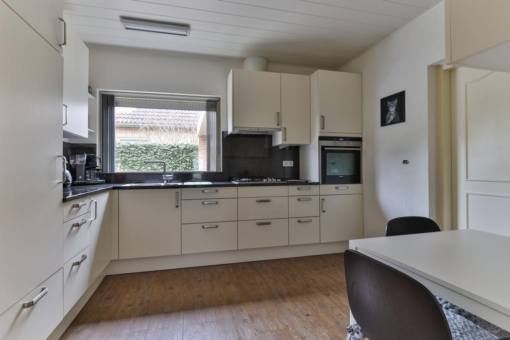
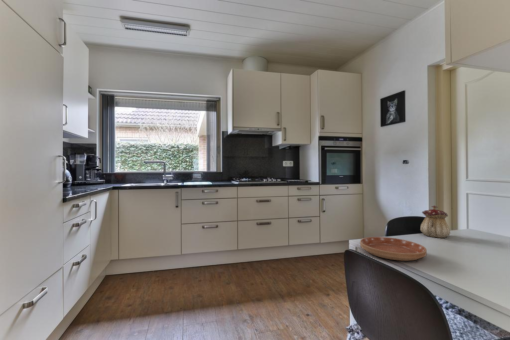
+ saucer (391, 248)
+ teapot (434, 220)
